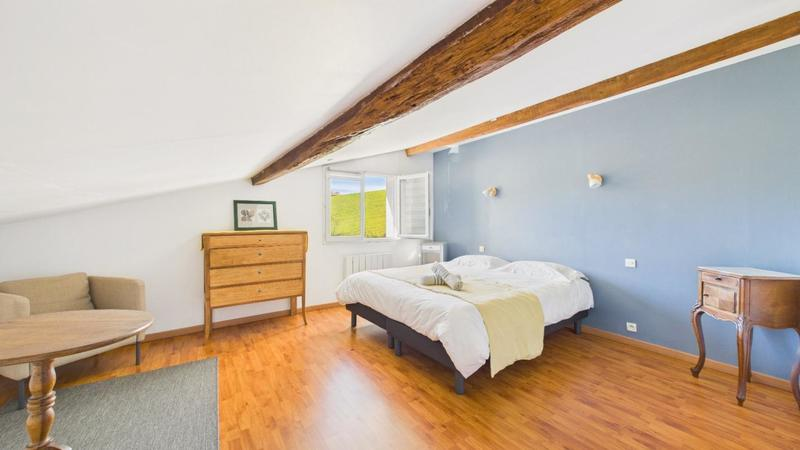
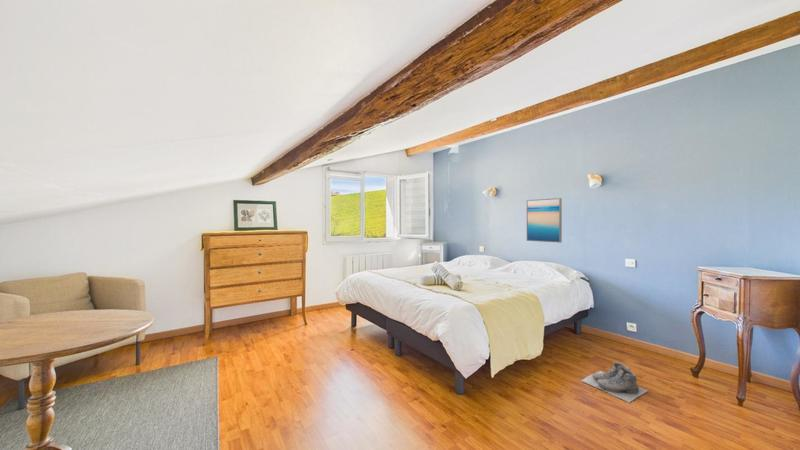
+ boots (613, 374)
+ wall art (543, 220)
